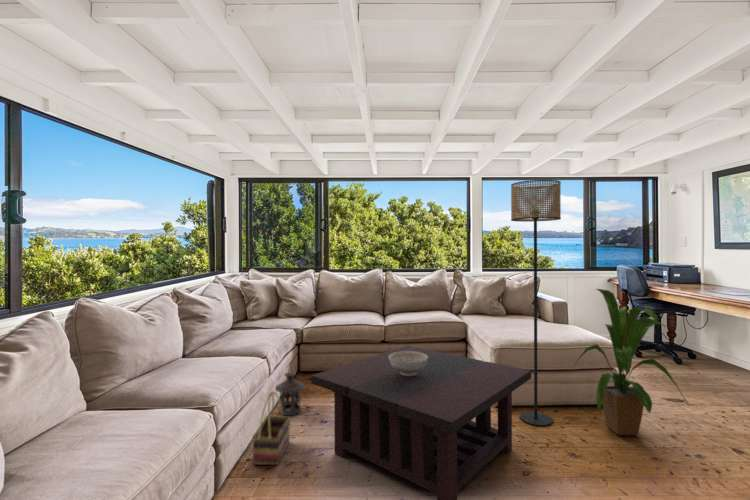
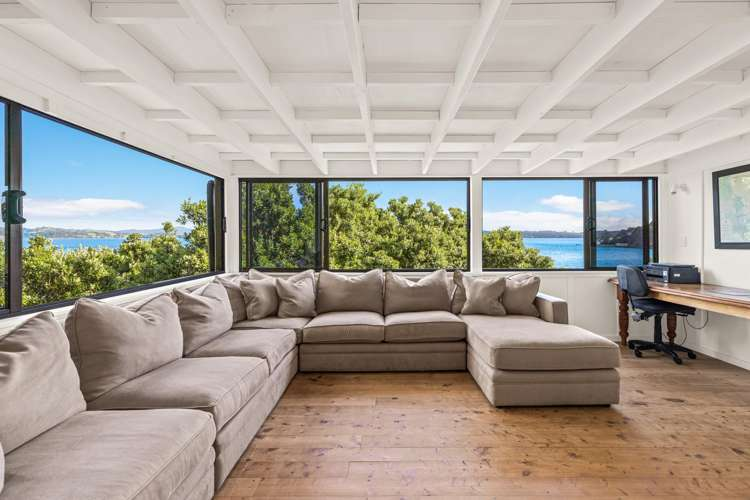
- lantern (290, 386)
- decorative bowl (408, 364)
- basket (272, 422)
- coffee table (423, 412)
- floor lamp (535, 301)
- house plant (632, 357)
